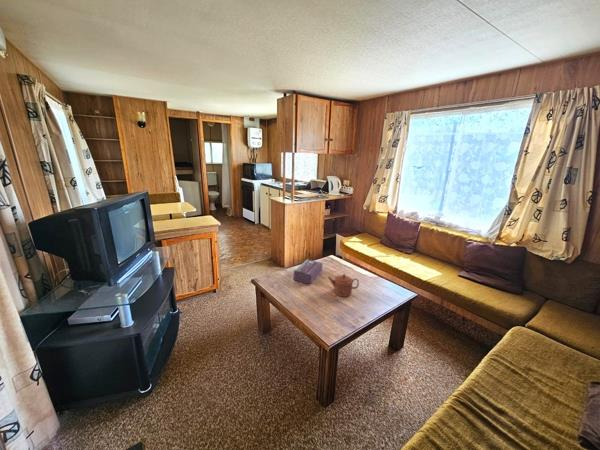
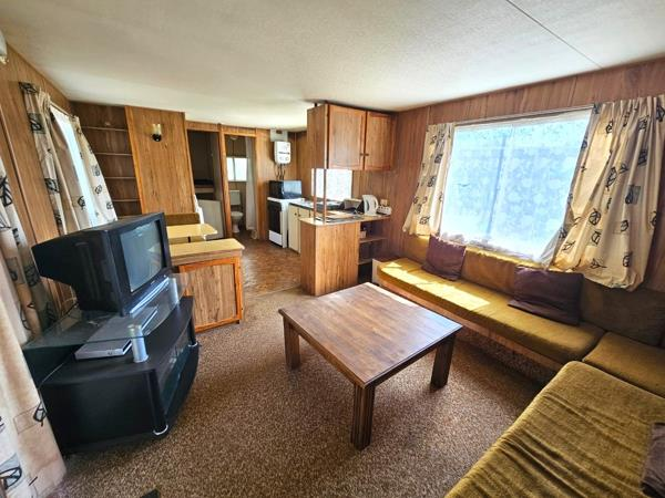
- teapot (343, 283)
- tissue box (308, 270)
